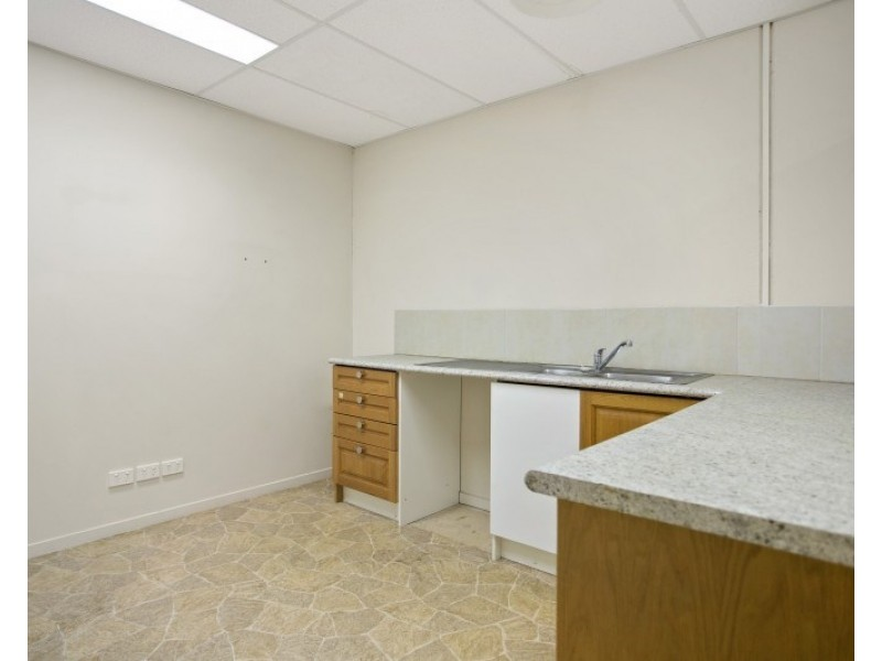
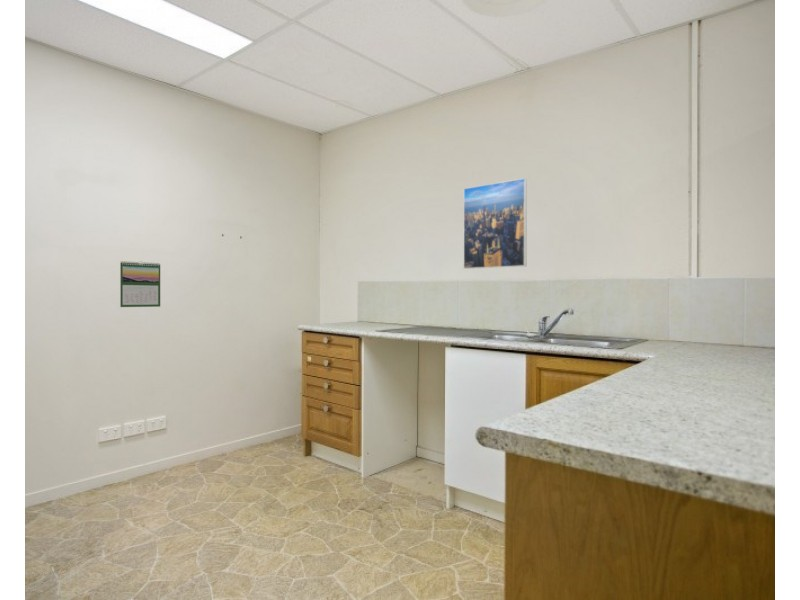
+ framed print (493, 225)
+ calendar (140, 284)
